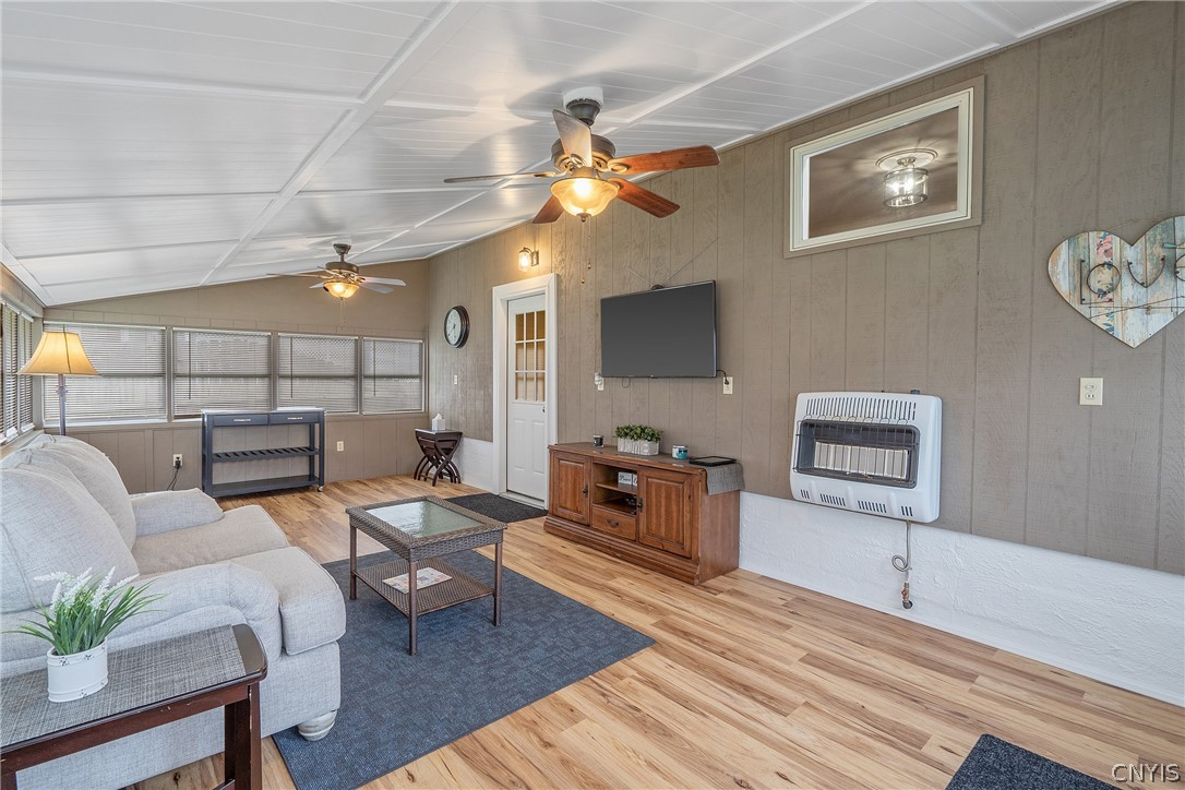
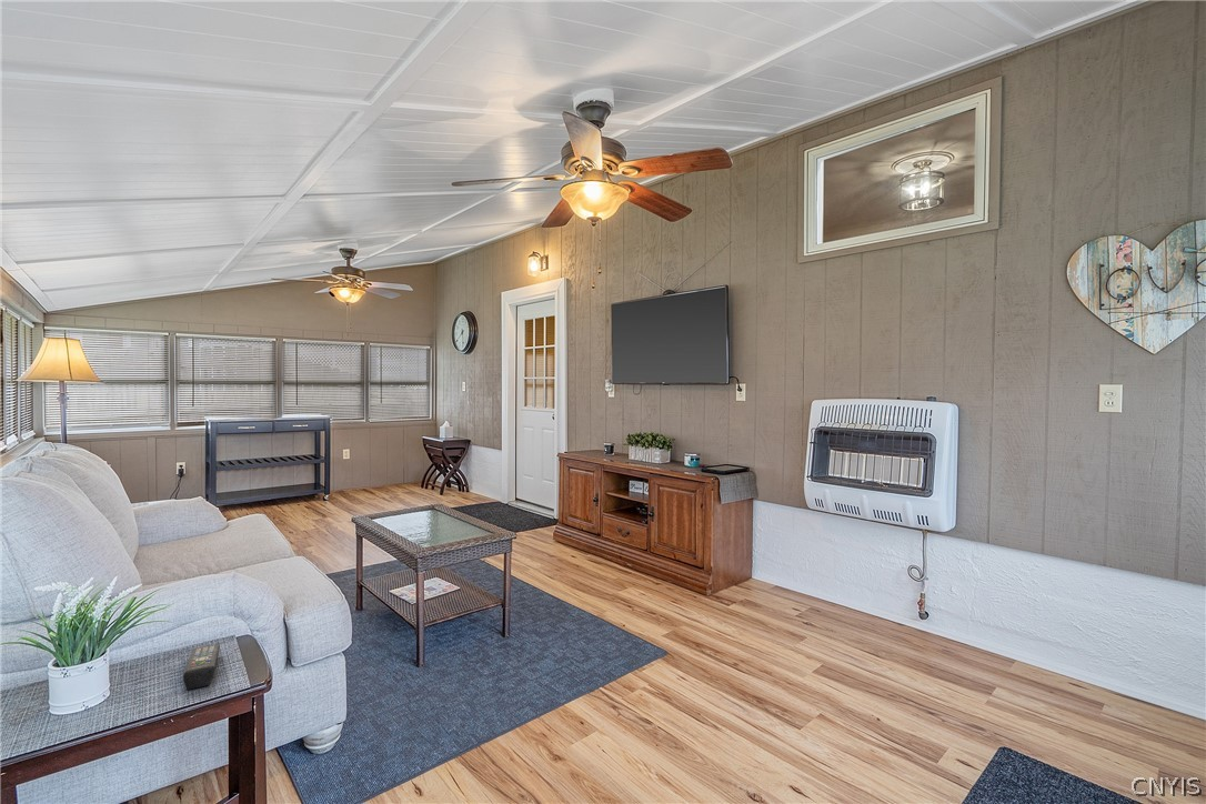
+ remote control (202, 662)
